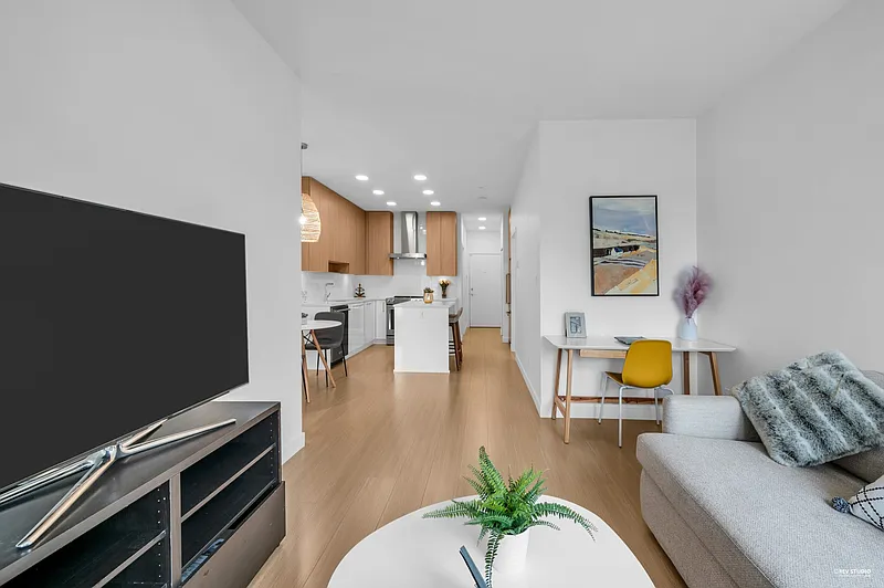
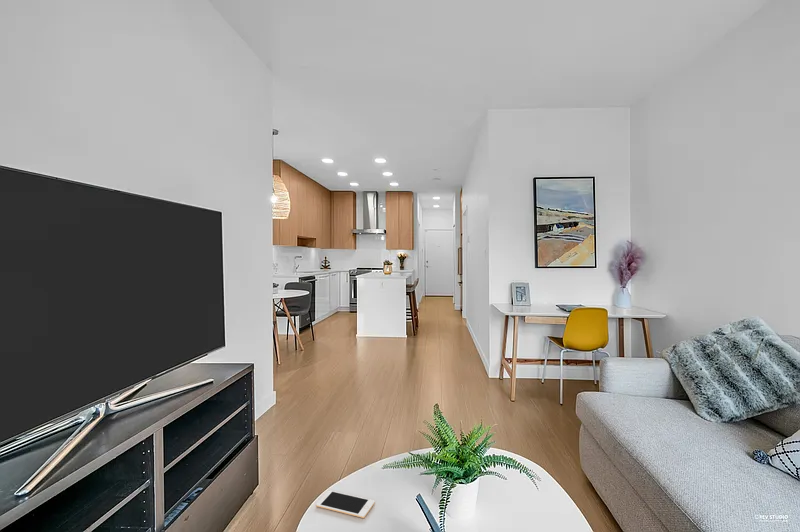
+ cell phone (345, 503)
